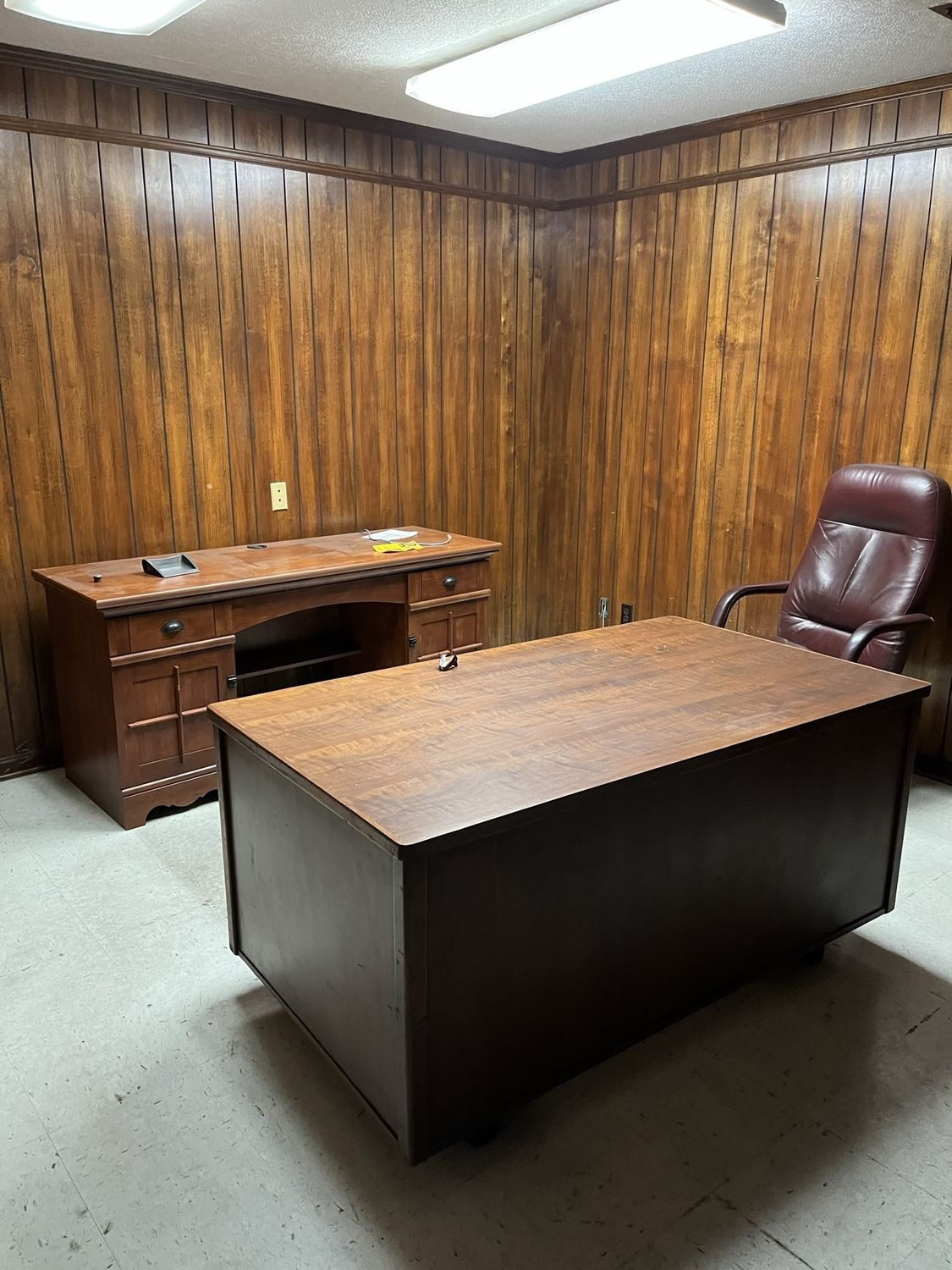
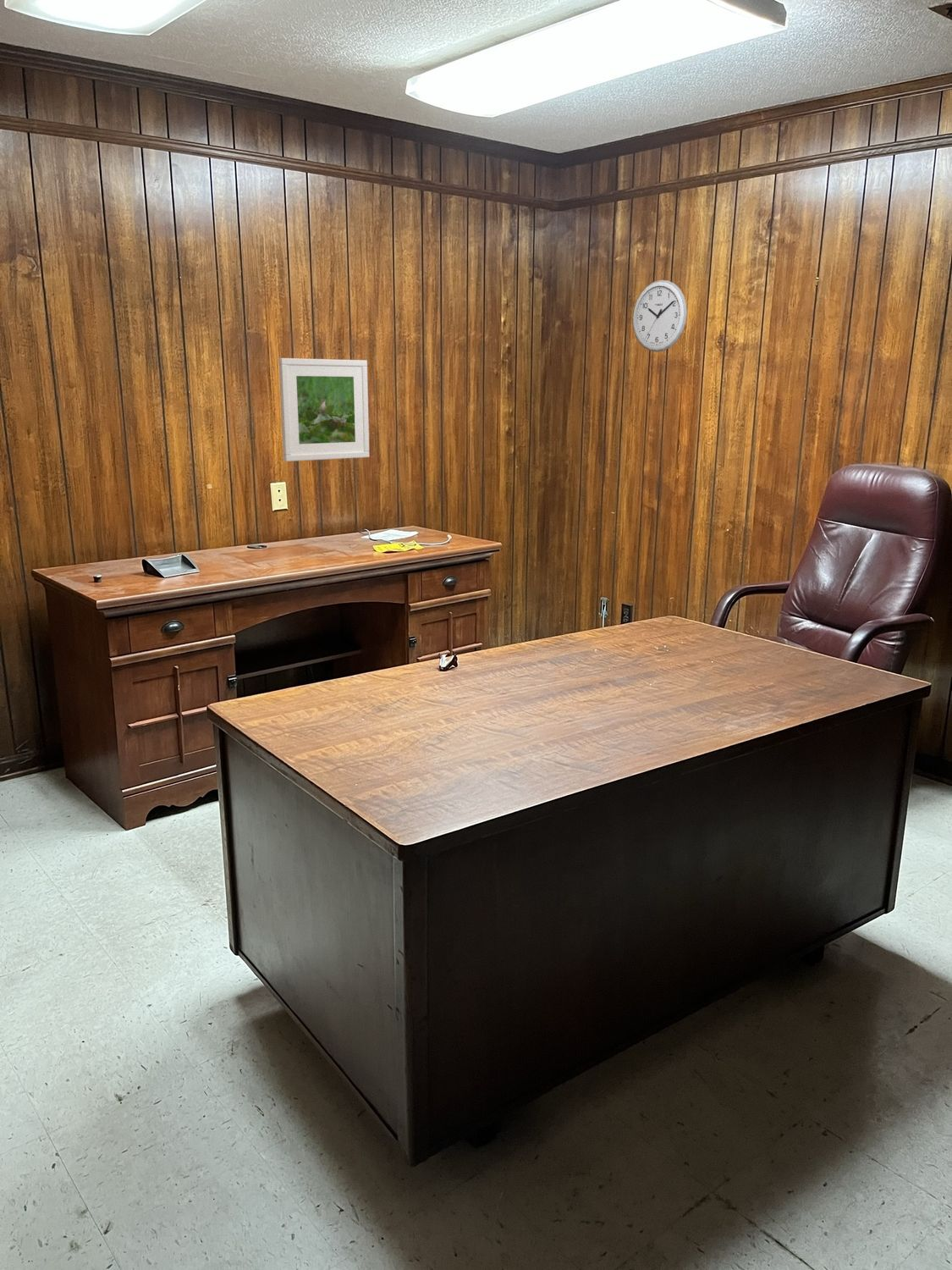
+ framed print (326, 410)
+ wall clock (658, 316)
